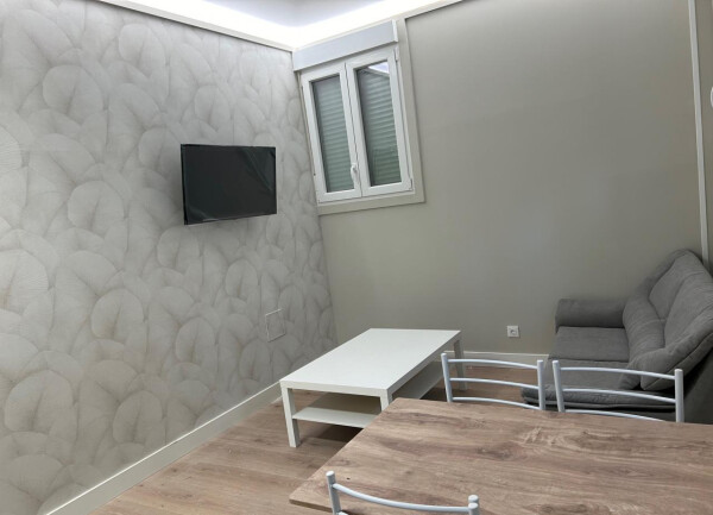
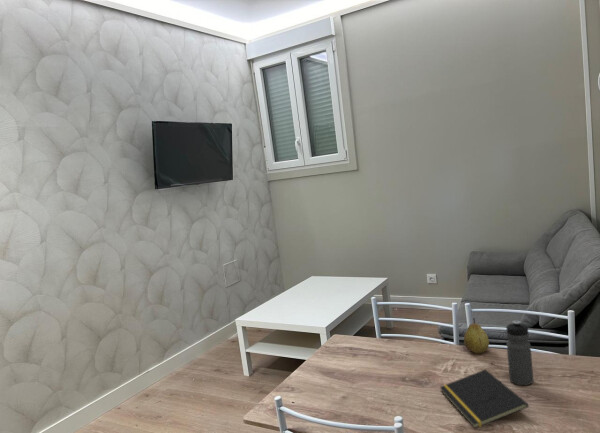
+ fruit (475, 335)
+ water bottle (518, 351)
+ notepad (480, 396)
